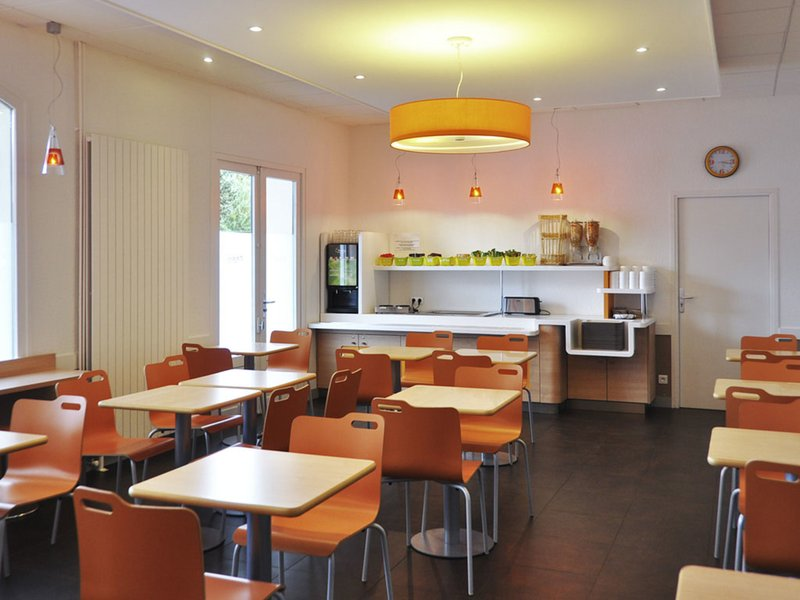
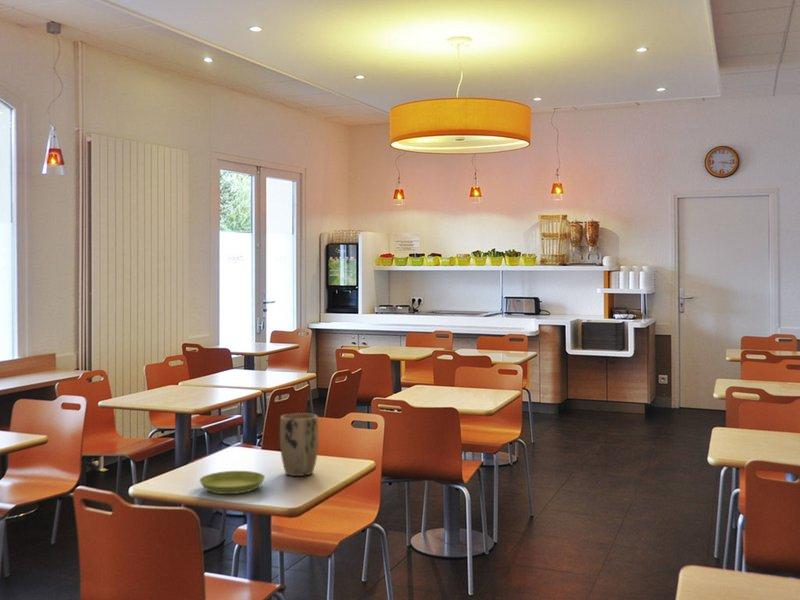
+ saucer (232, 483)
+ plant pot (299, 444)
